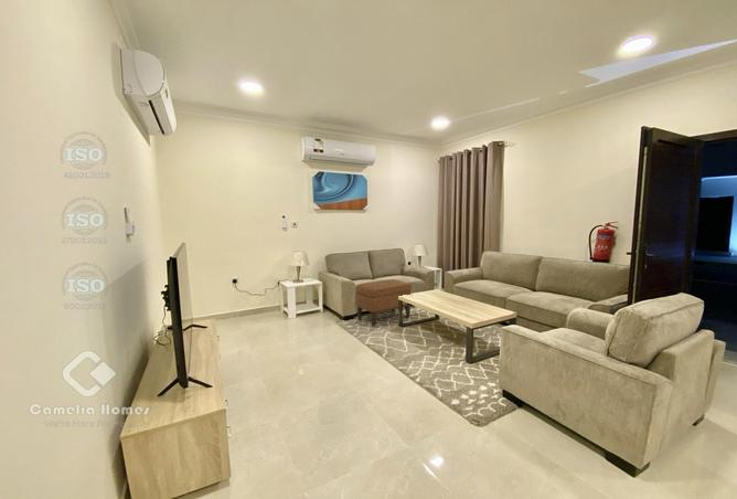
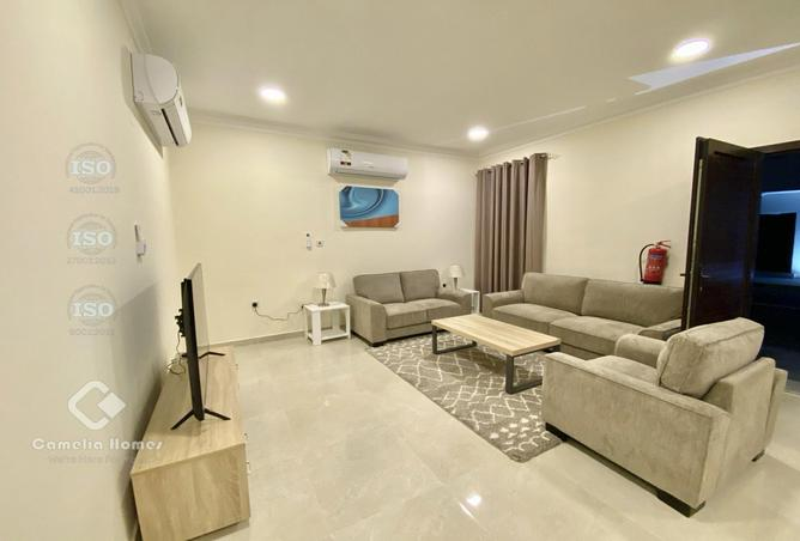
- ottoman (383, 300)
